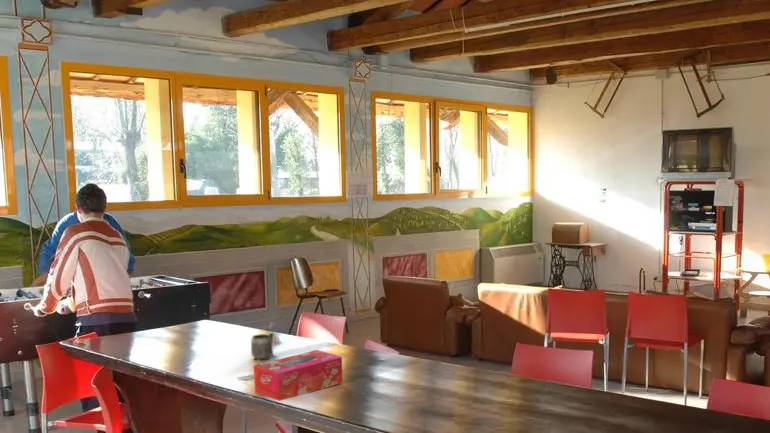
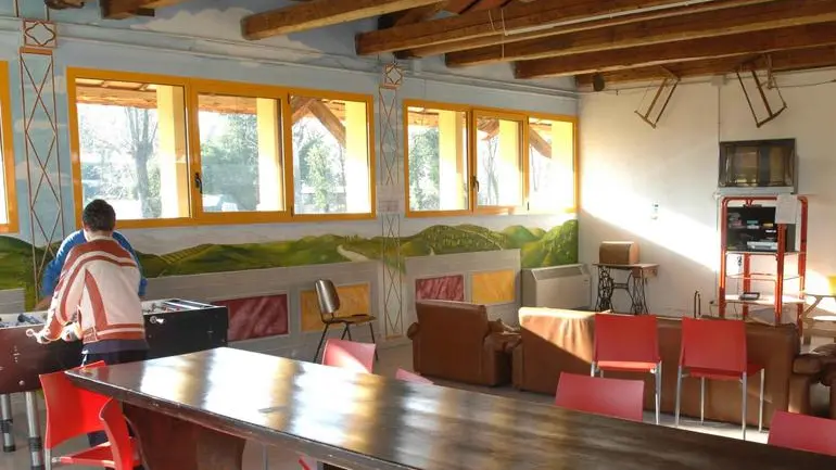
- mug (264, 346)
- tissue box (299, 374)
